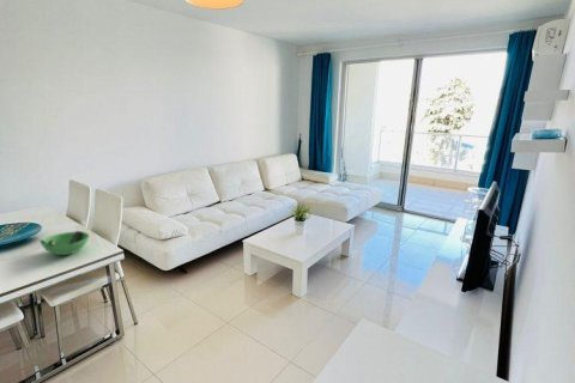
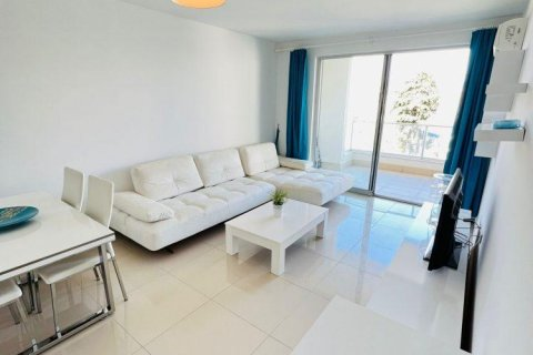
- bowl (66, 243)
